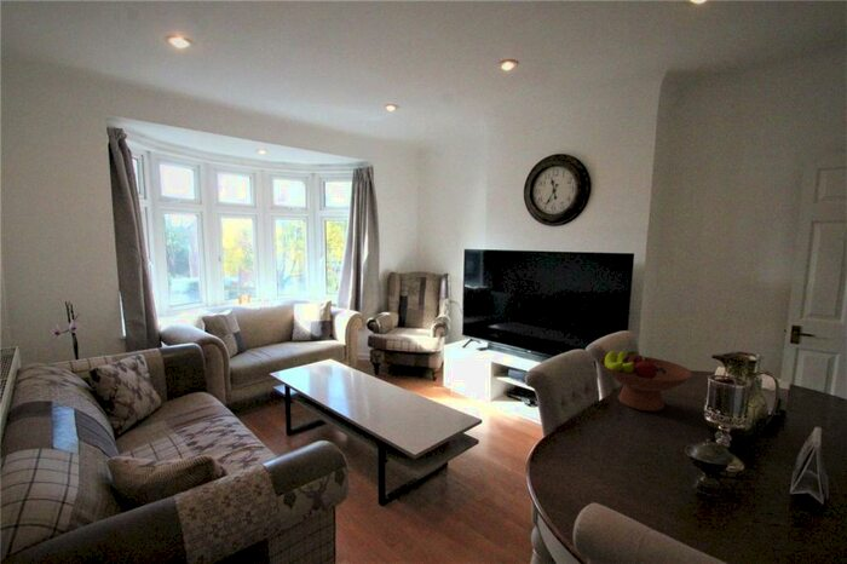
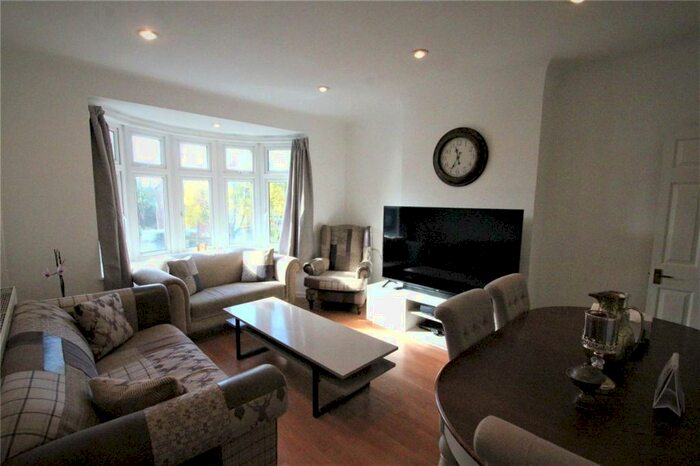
- fruit bowl (641, 378)
